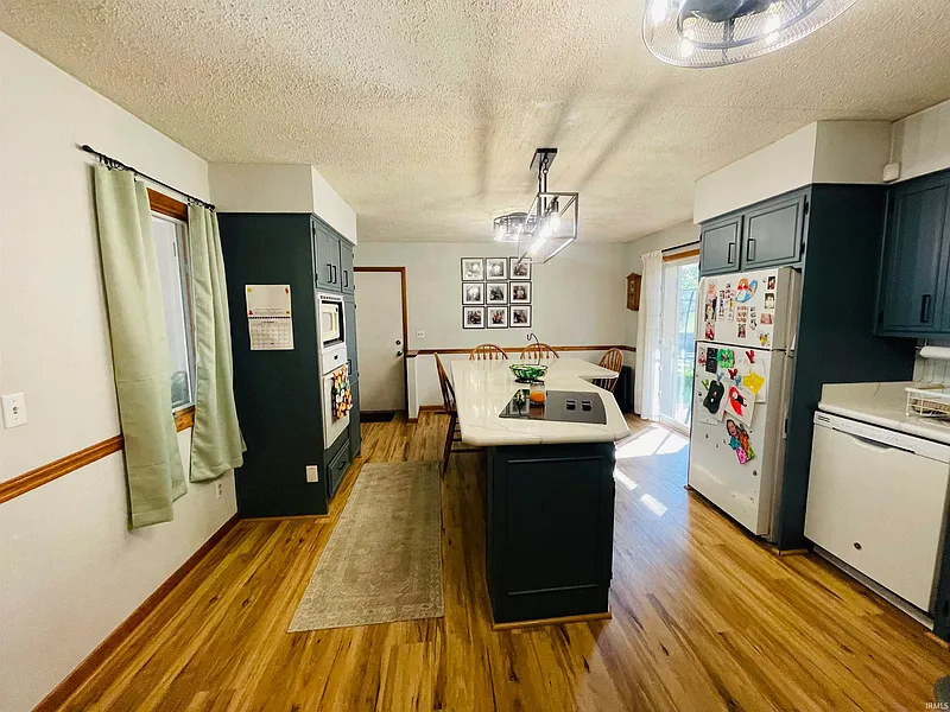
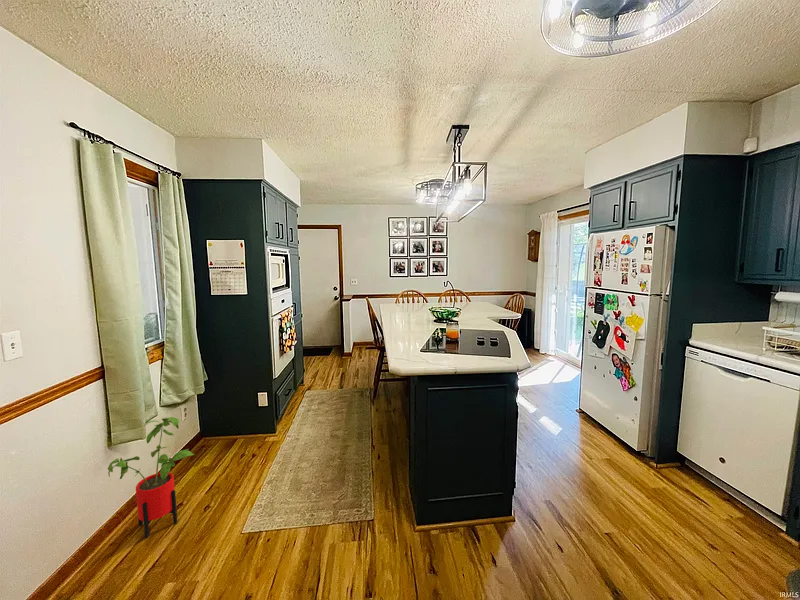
+ house plant (159, 473)
